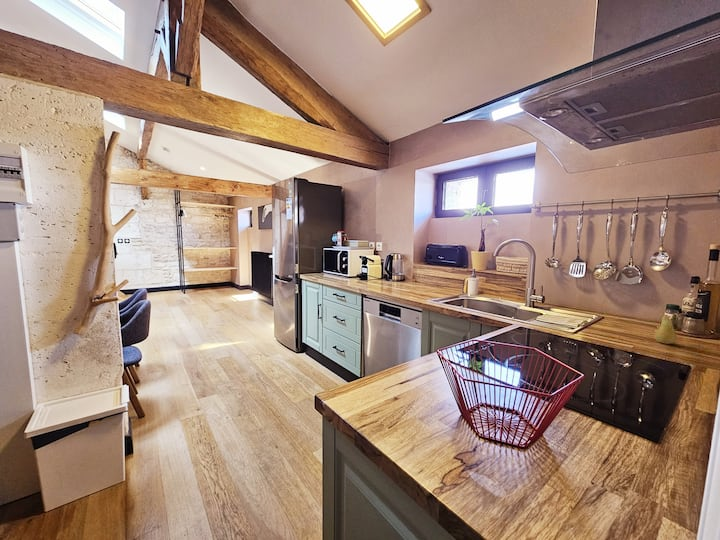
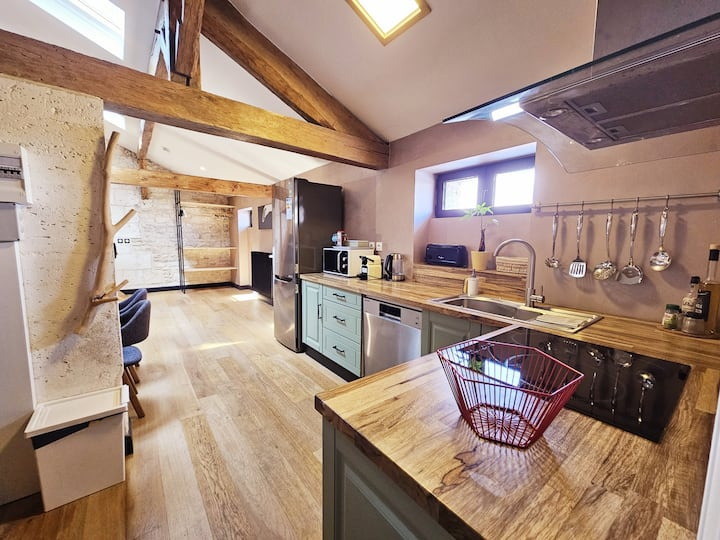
- fruit (666, 329)
